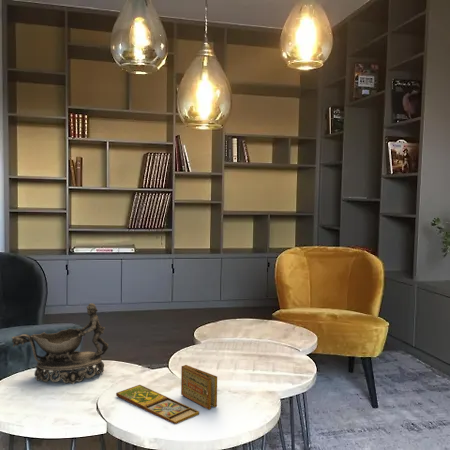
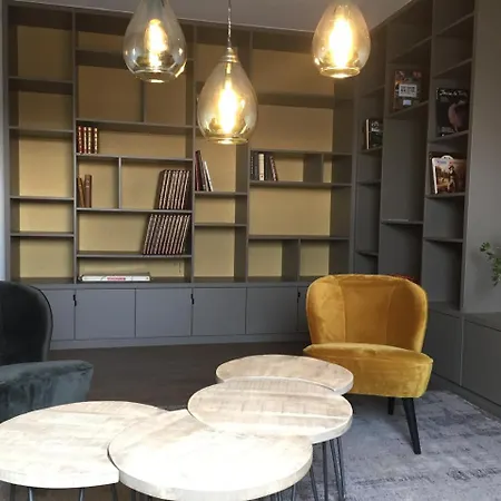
- decorative bowl (63, 341)
- board game (161, 394)
